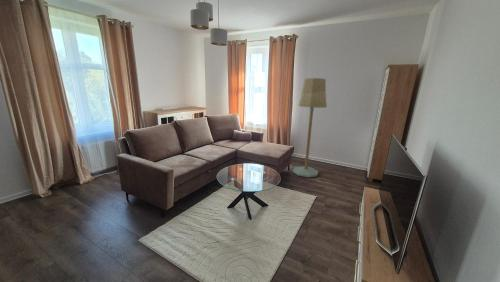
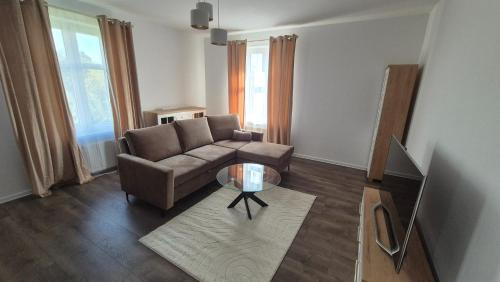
- floor lamp (309, 128)
